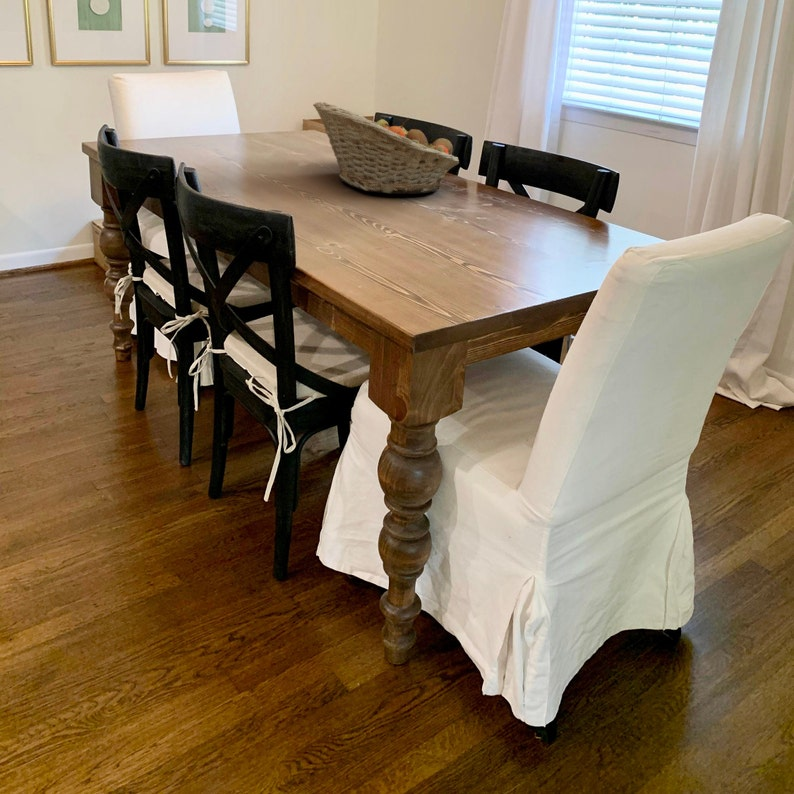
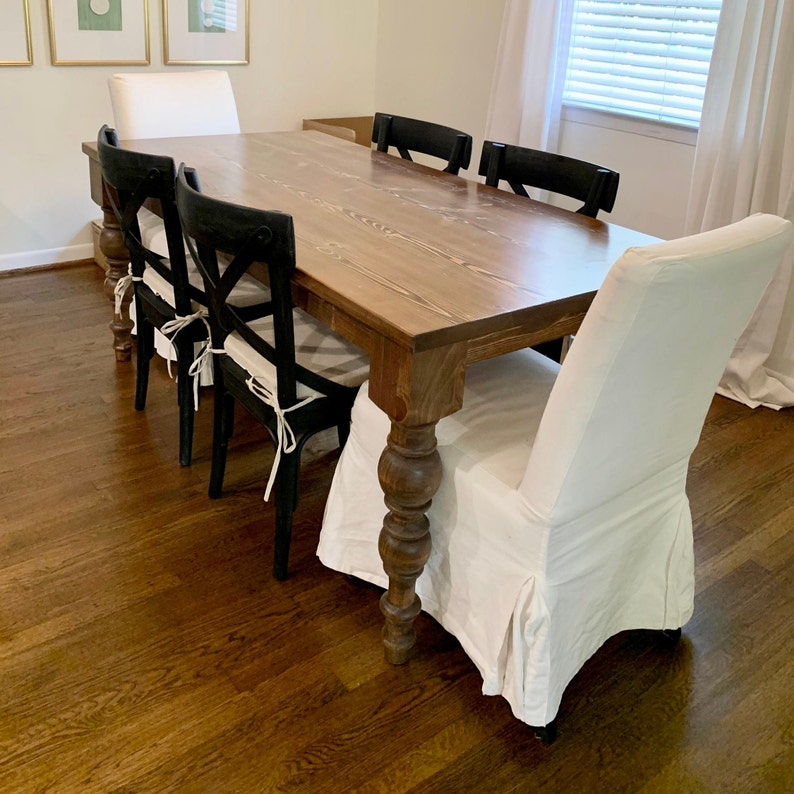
- fruit basket (384, 146)
